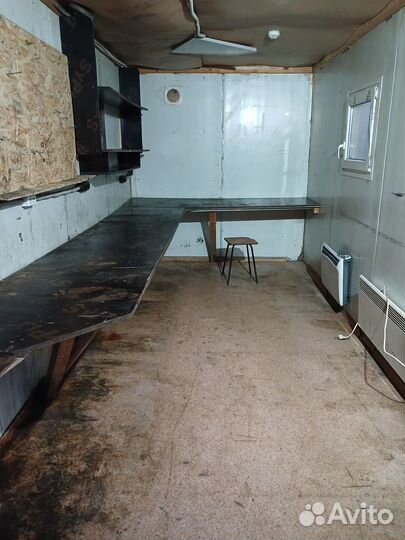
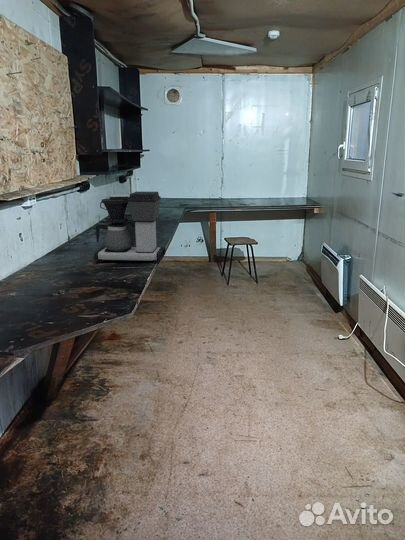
+ coffee maker (130, 224)
